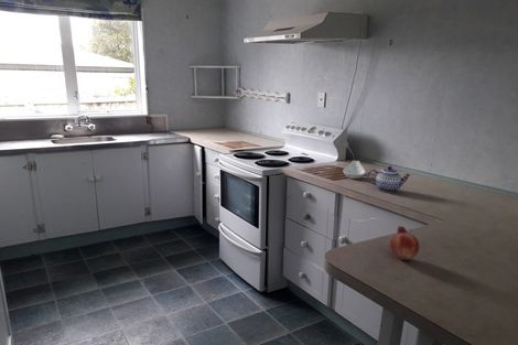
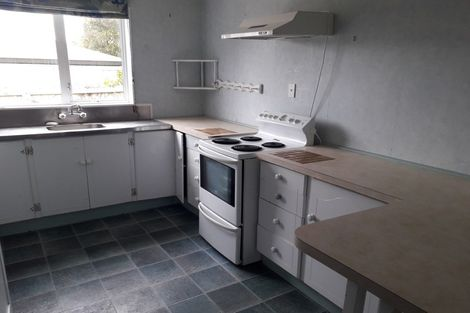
- spoon rest (355, 169)
- teapot (388, 177)
- fruit (404, 244)
